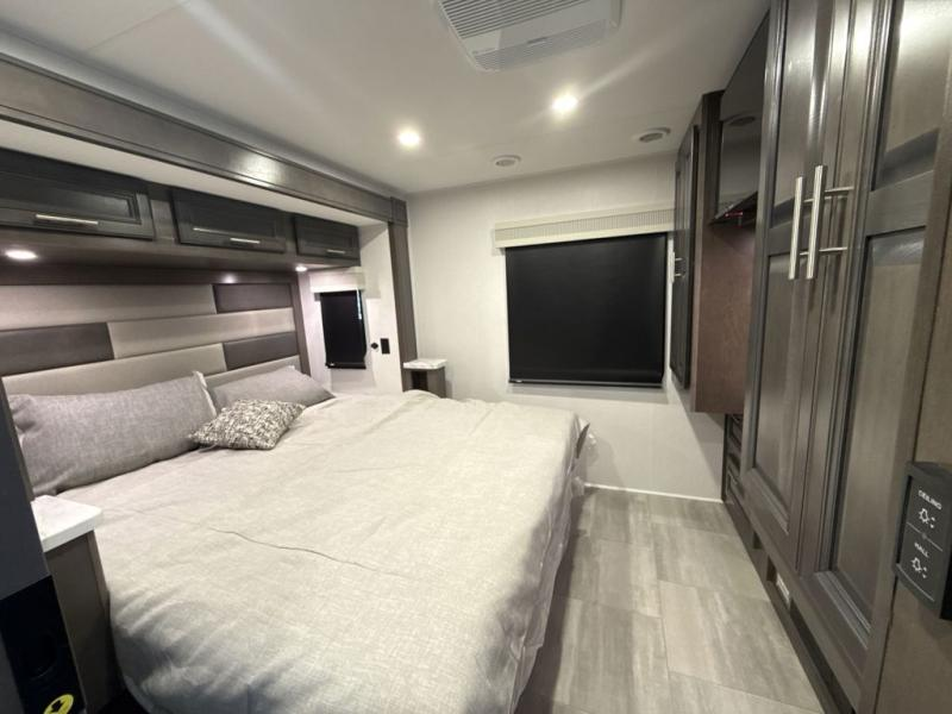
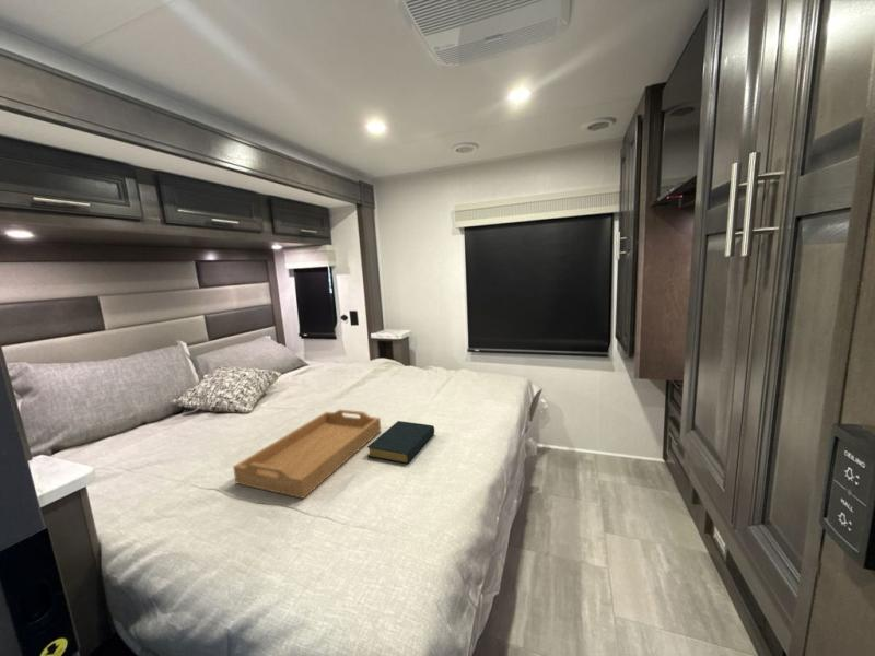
+ hardback book (402, 440)
+ serving tray (316, 444)
